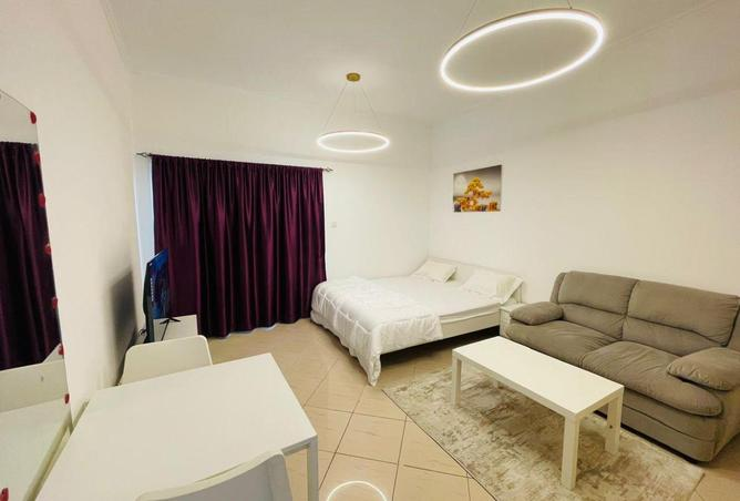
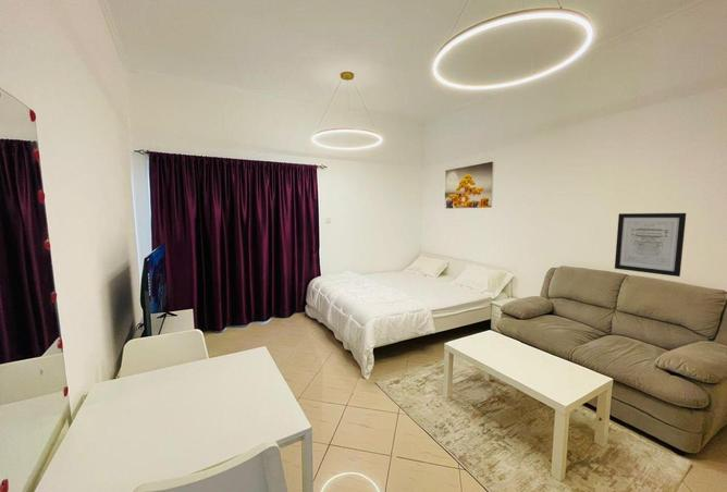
+ wall art (646, 243)
